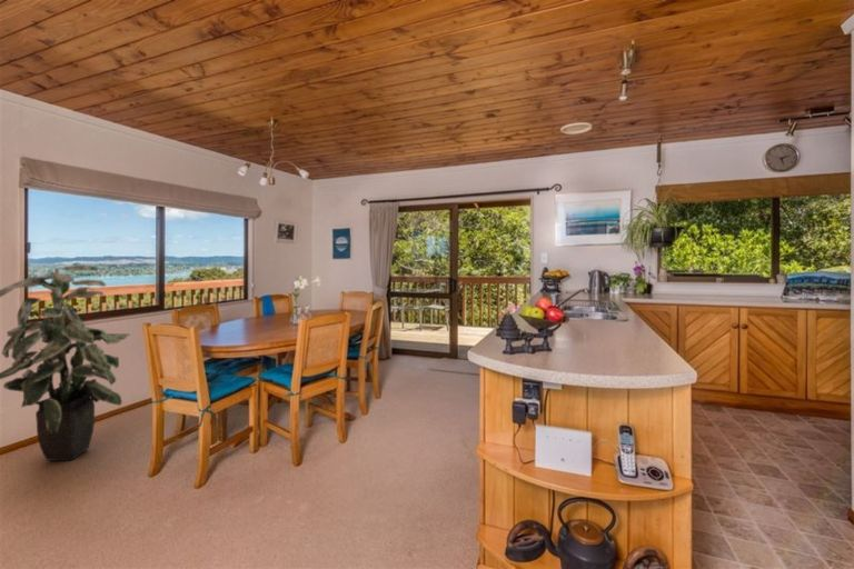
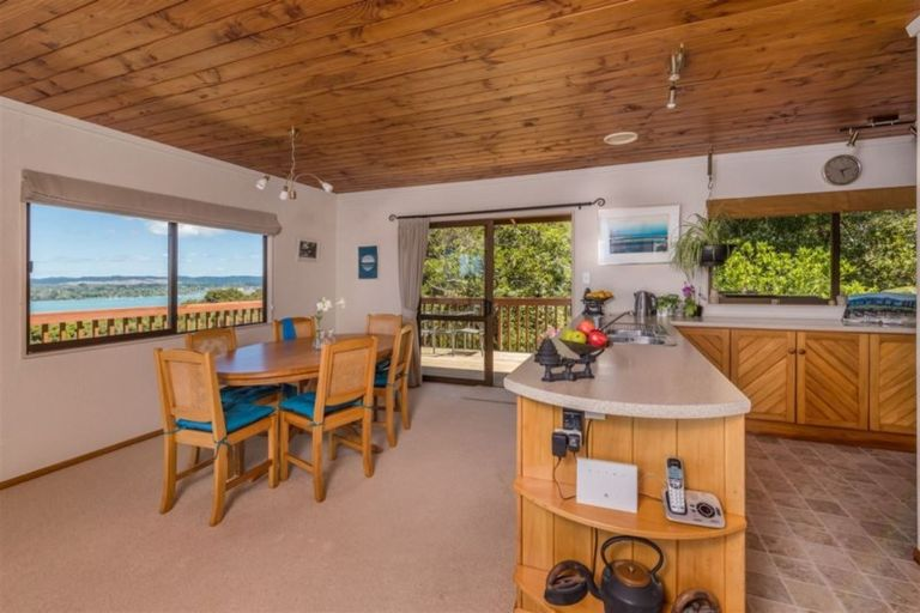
- indoor plant (70, 362)
